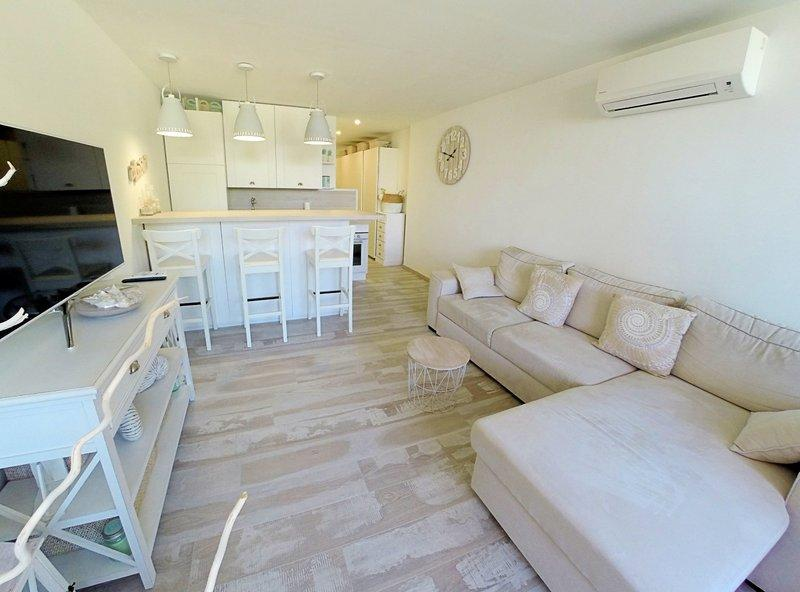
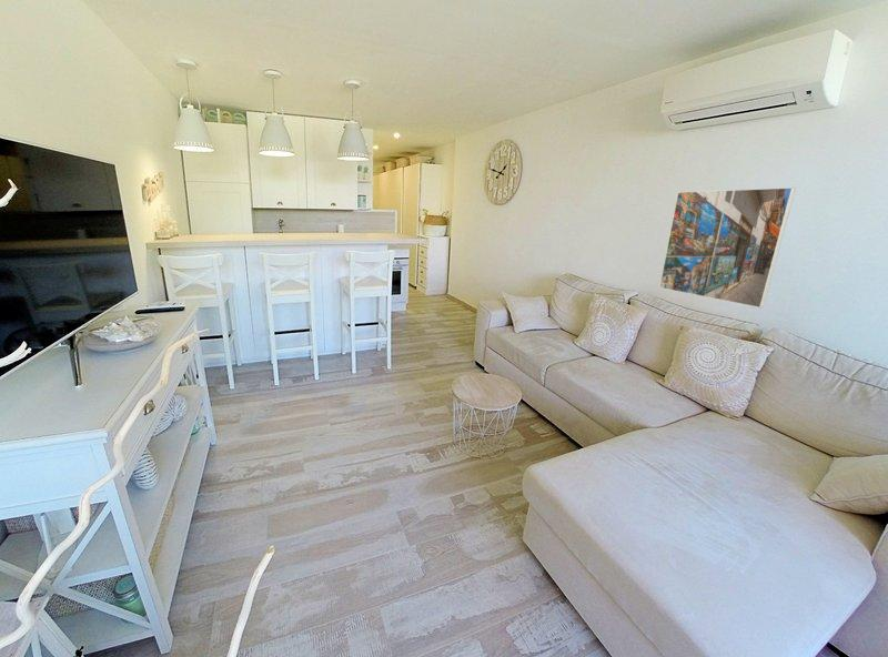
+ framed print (717, 245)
